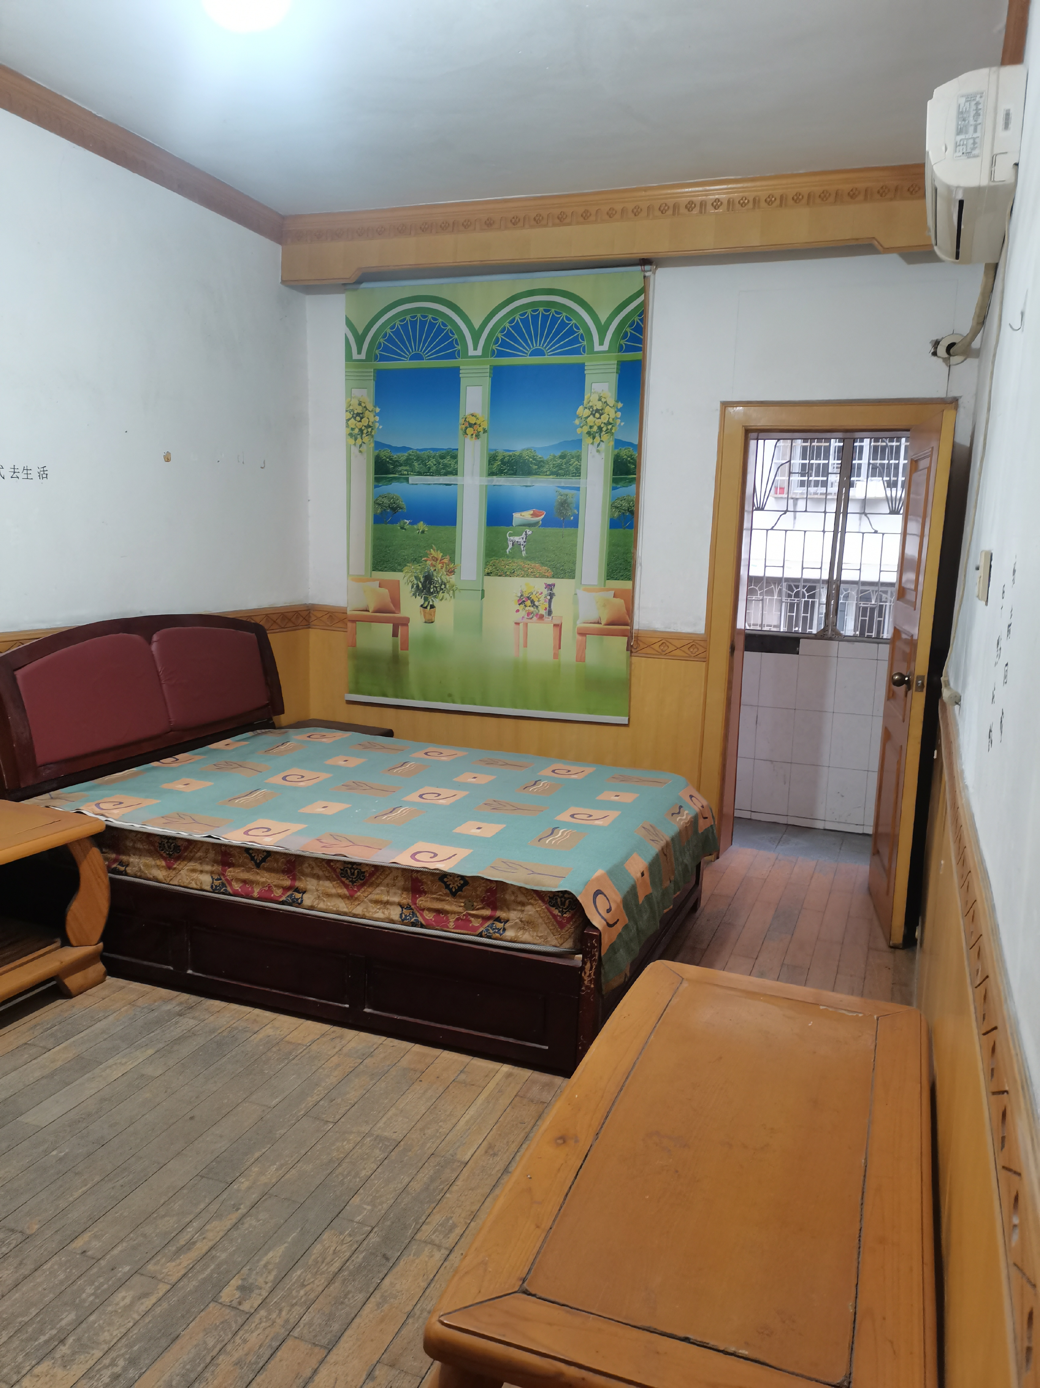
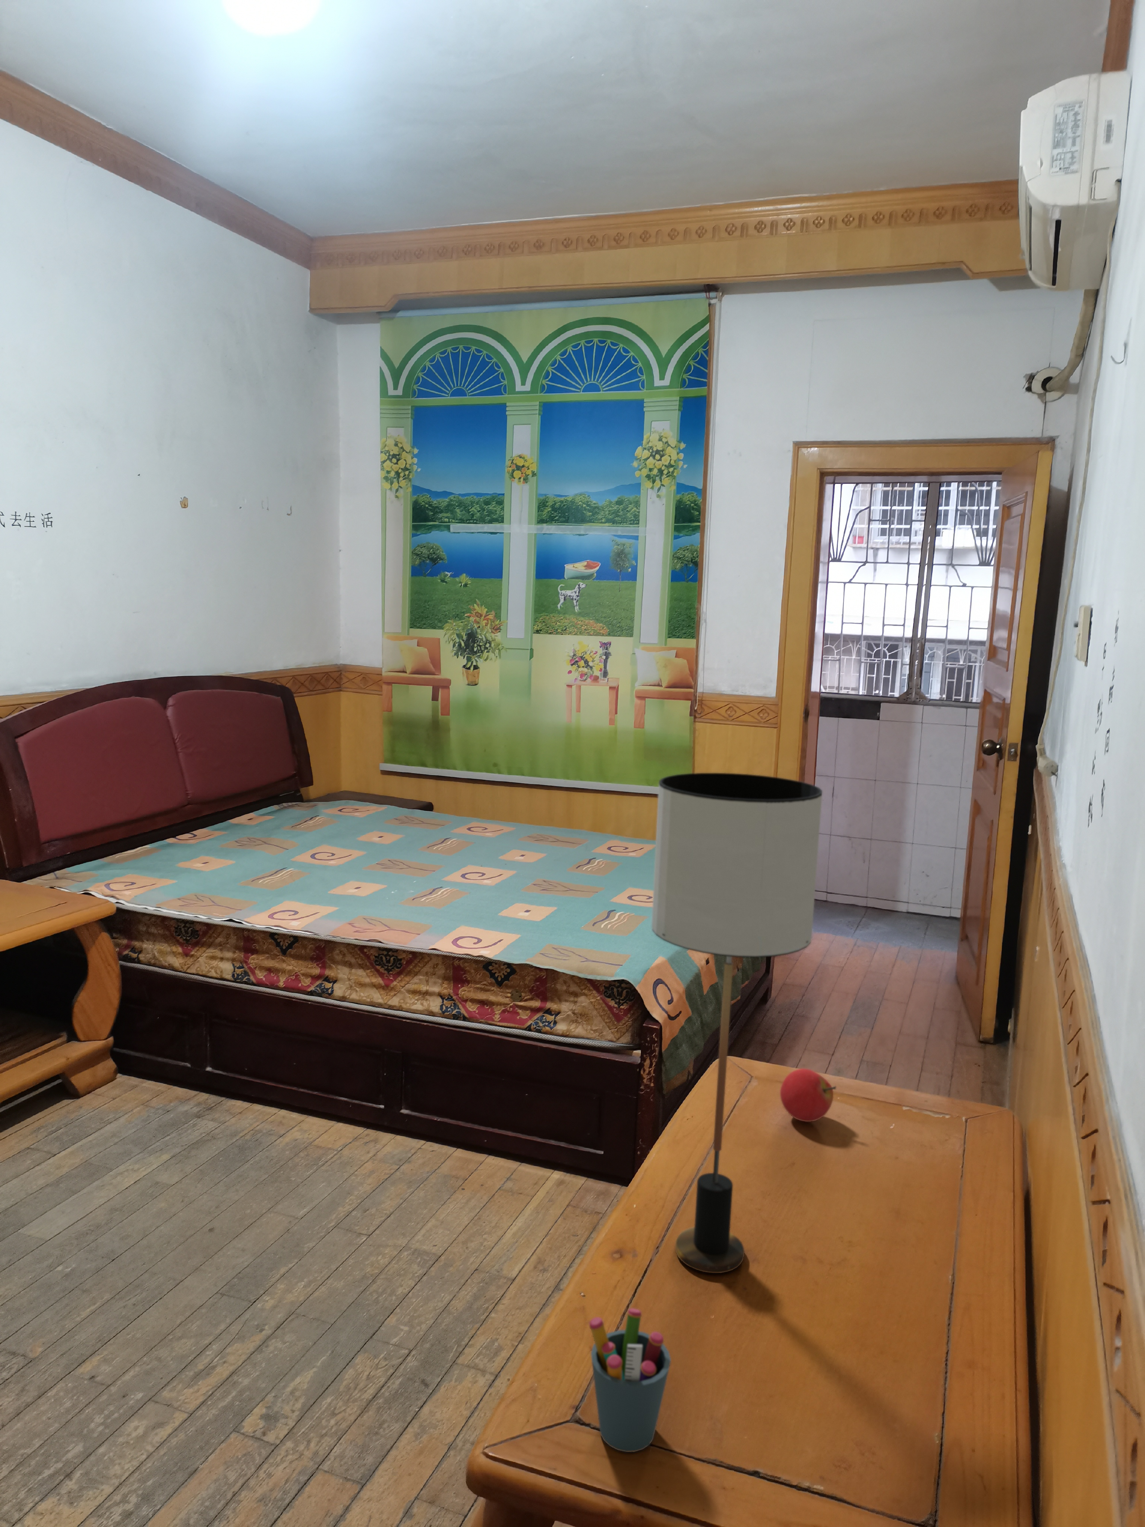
+ table lamp (724, 1027)
+ fruit (807, 1094)
+ pen holder (628, 1373)
